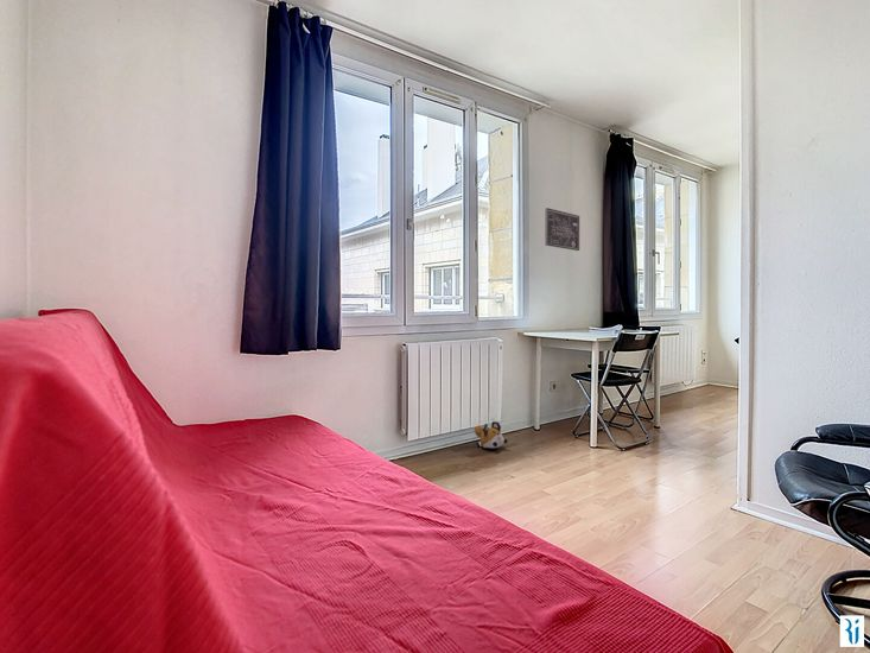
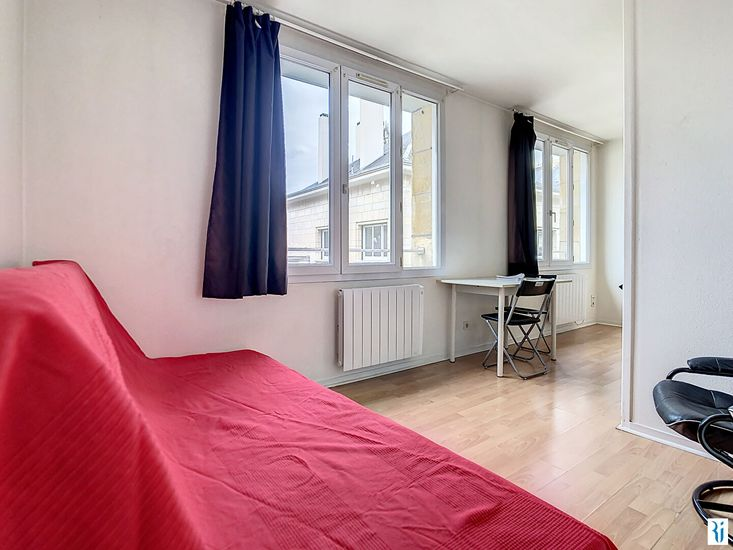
- plush toy (488, 433)
- wall art (563, 229)
